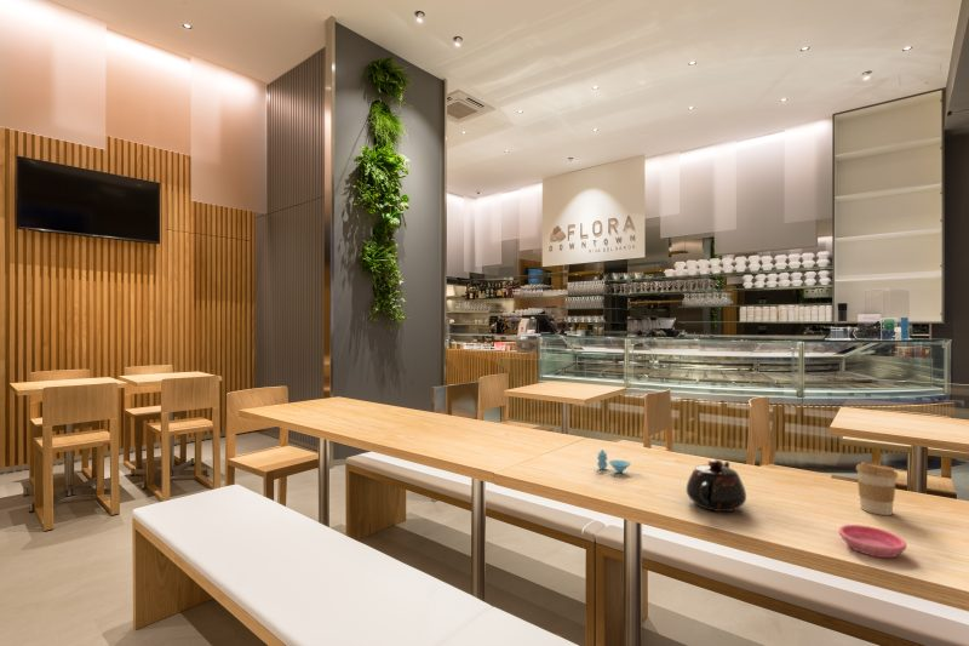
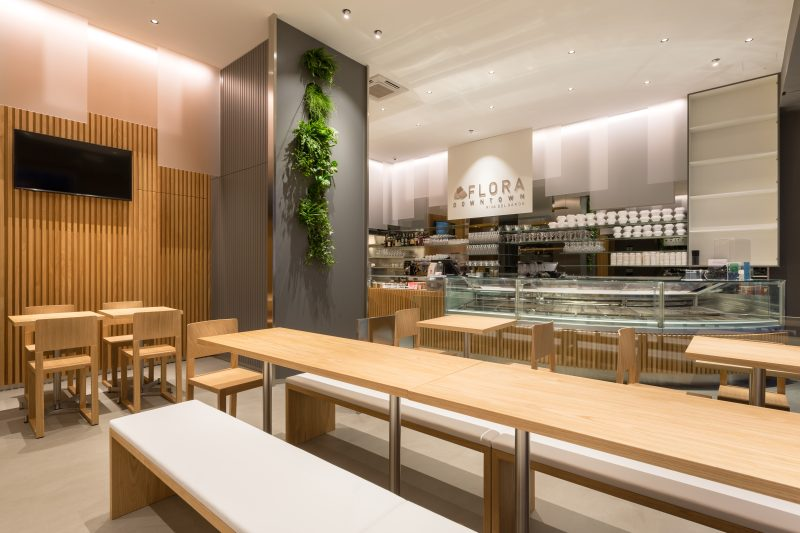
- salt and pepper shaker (613, 461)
- coffee cup (876, 486)
- teapot (716, 481)
- saucer (871, 542)
